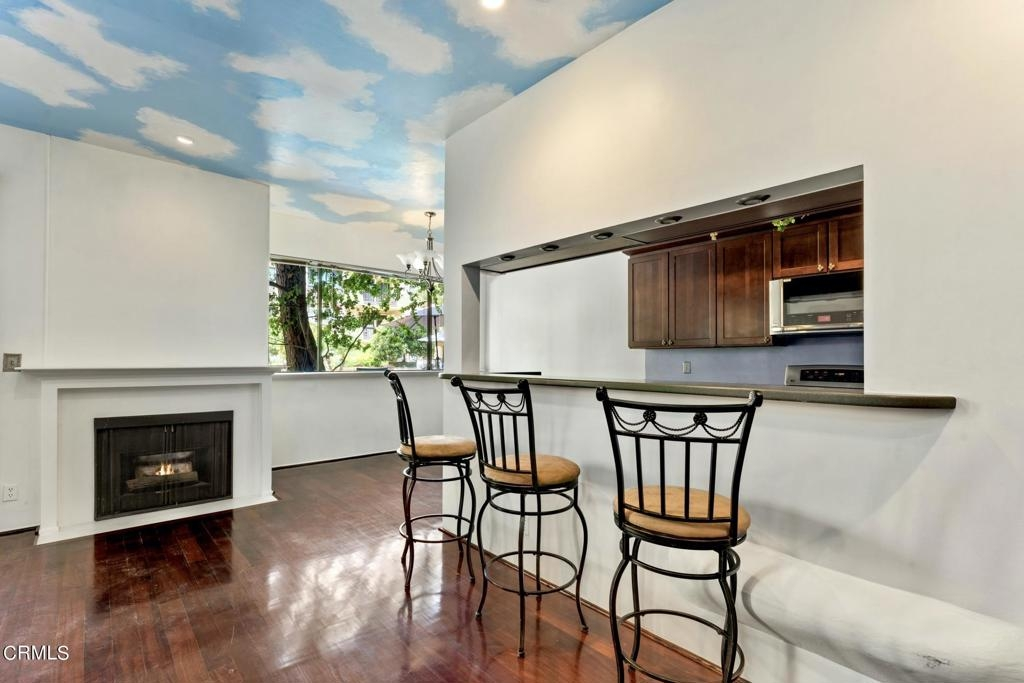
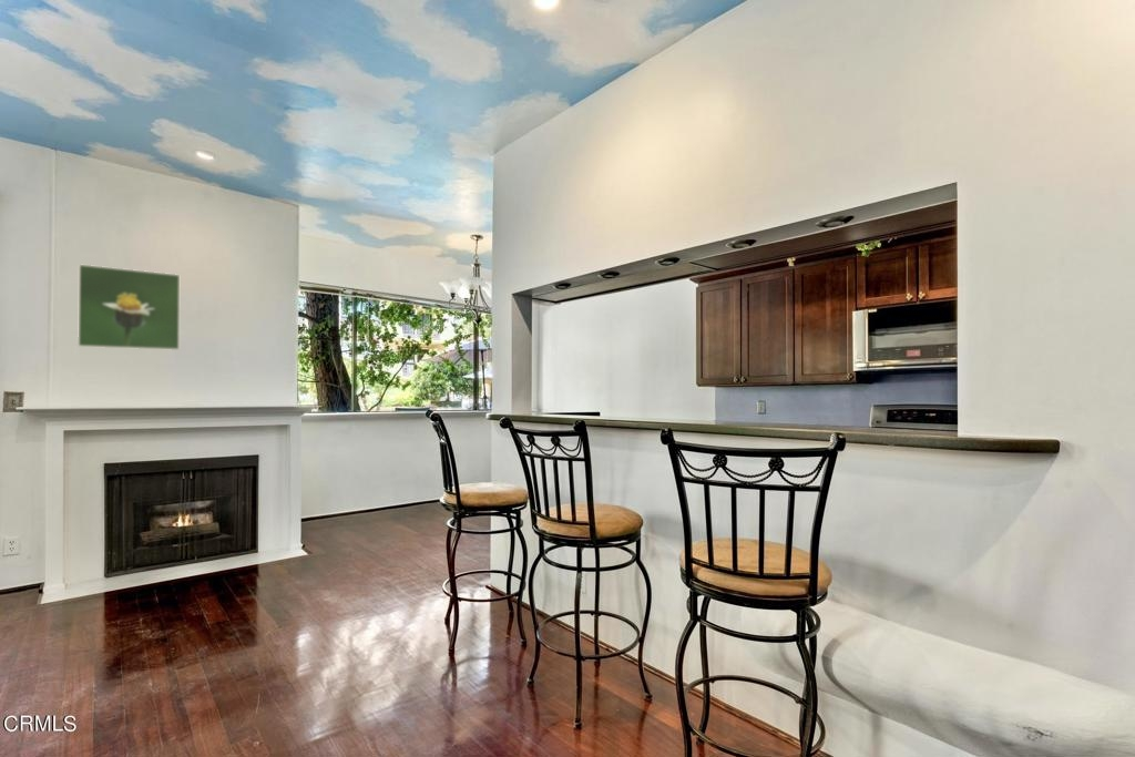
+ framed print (131, 308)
